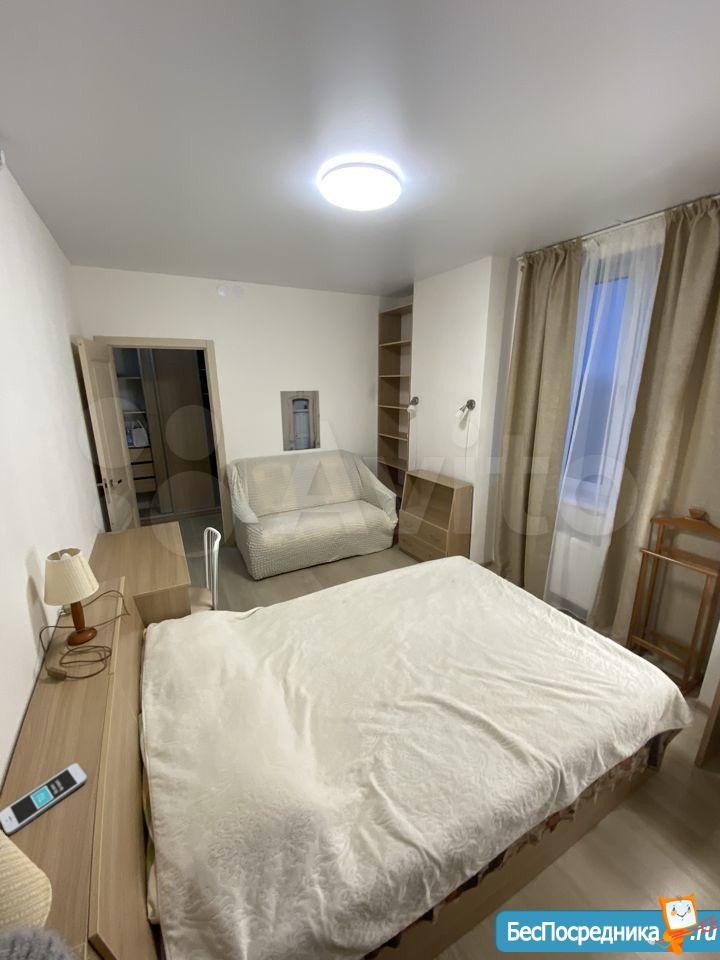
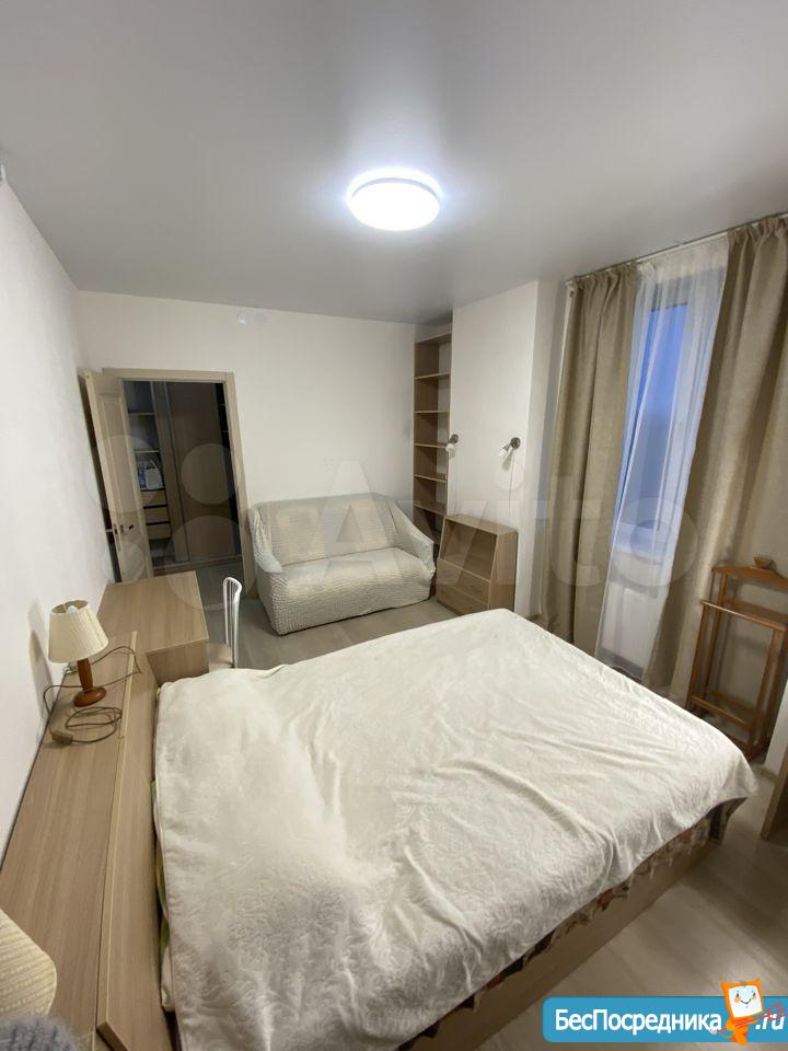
- wall art (301, 420)
- smartphone (44, 796)
